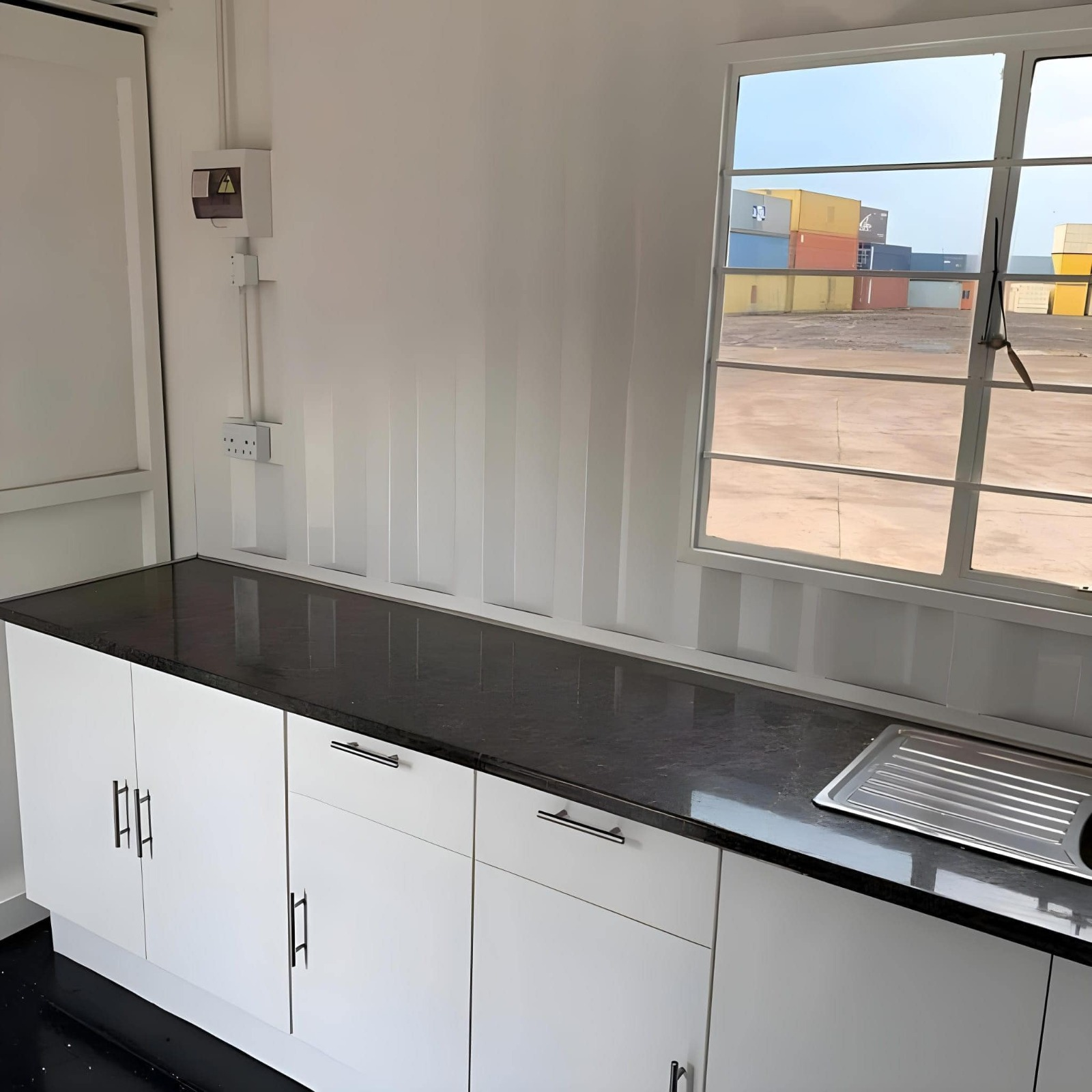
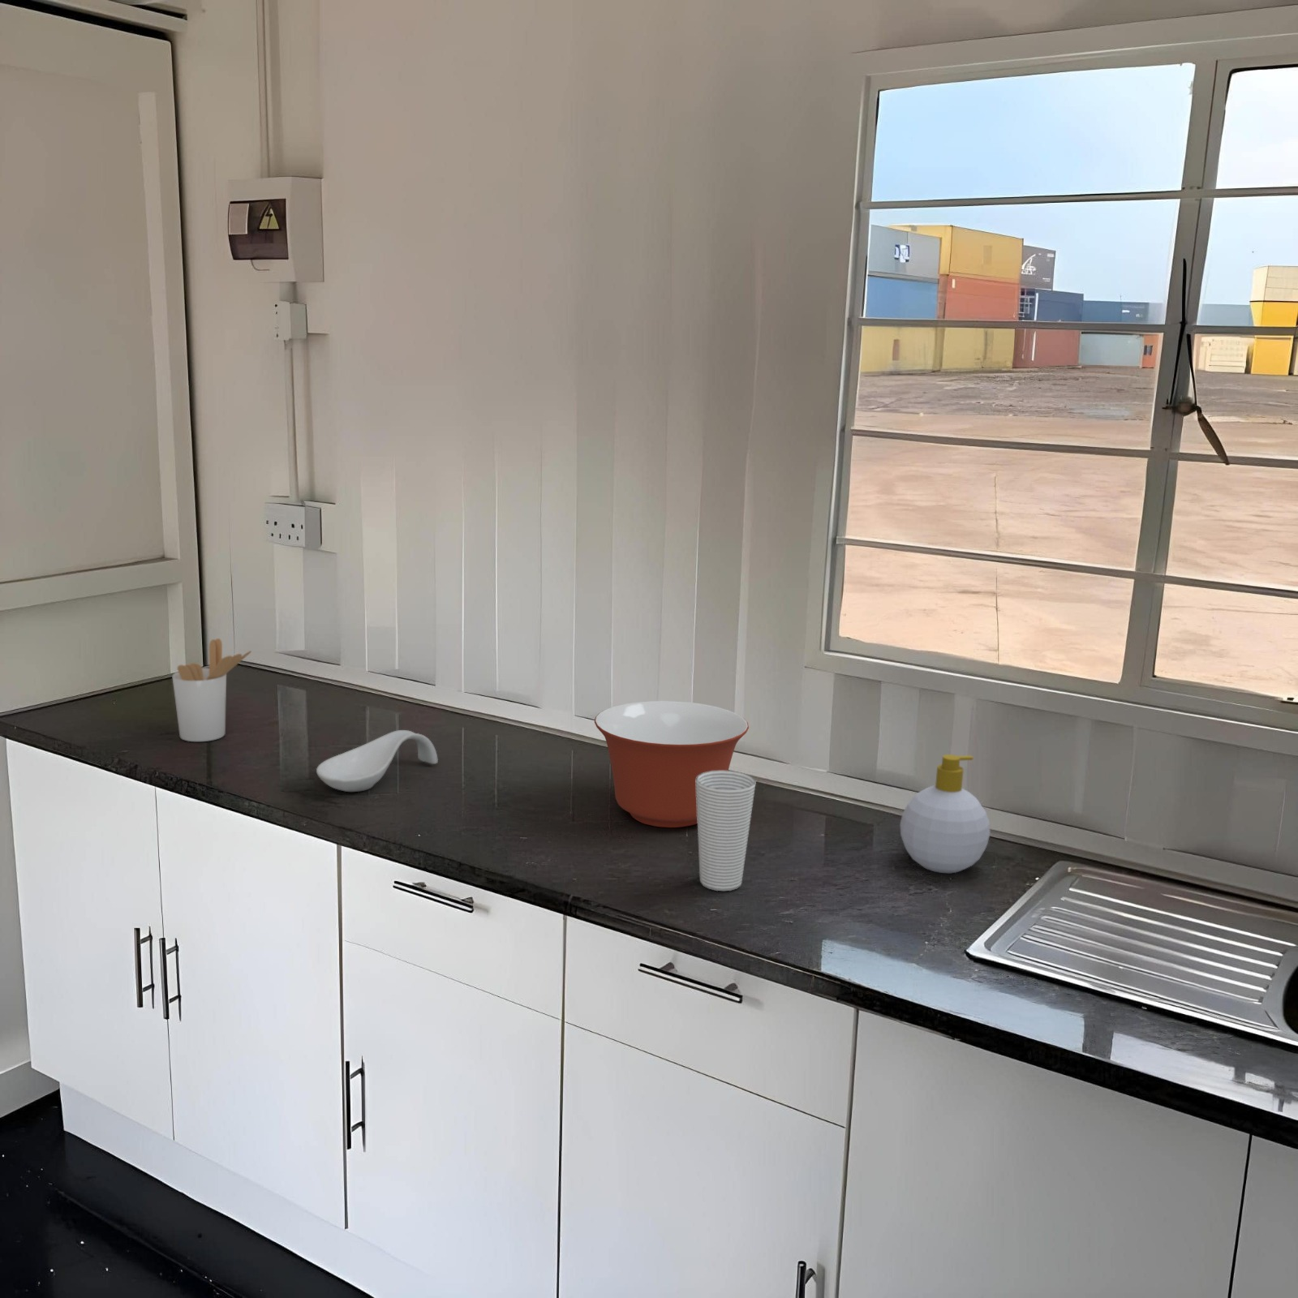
+ cup (723, 832)
+ mixing bowl (669, 768)
+ soap bottle (946, 811)
+ utensil holder (212, 691)
+ spoon rest (379, 758)
